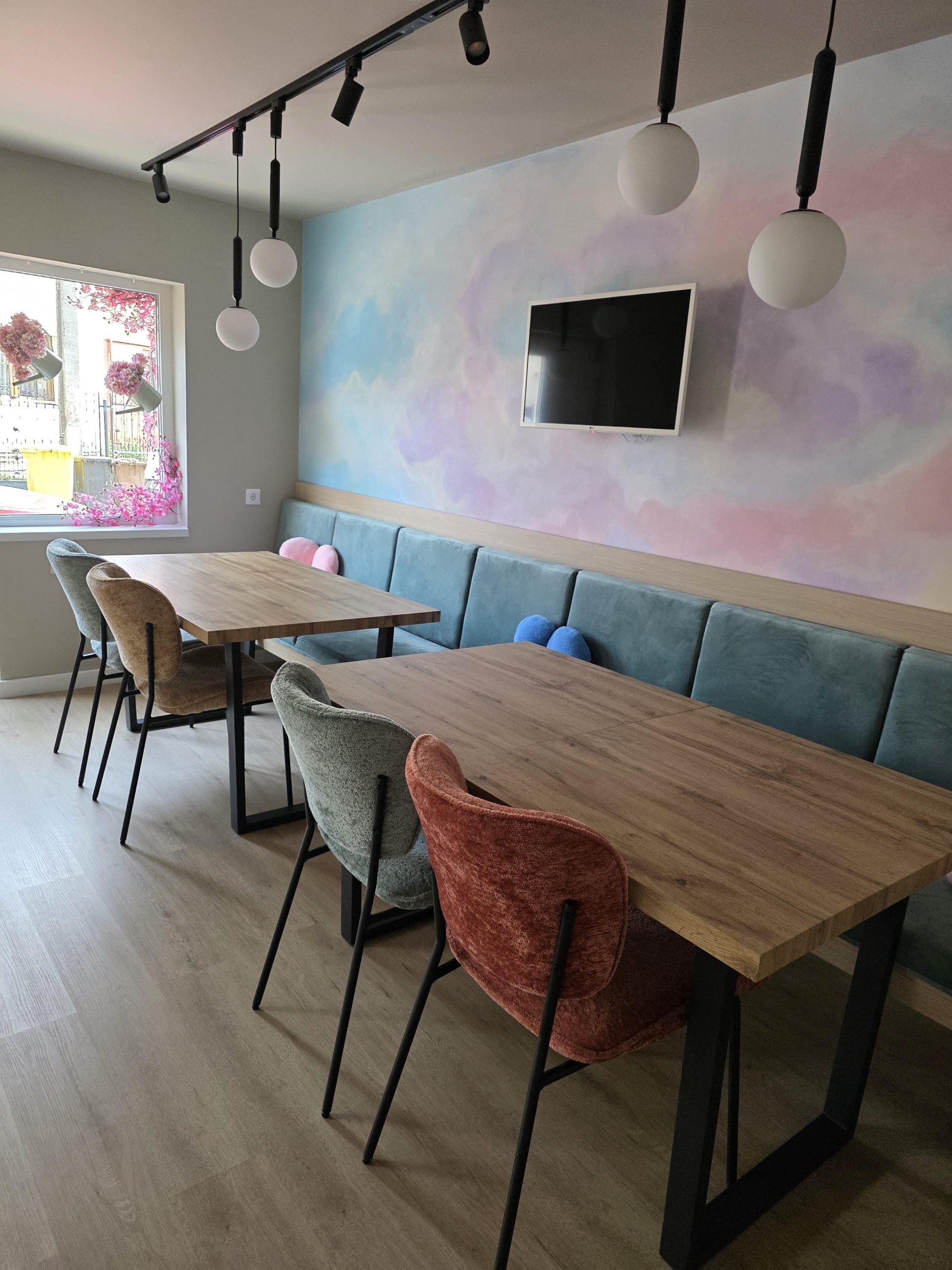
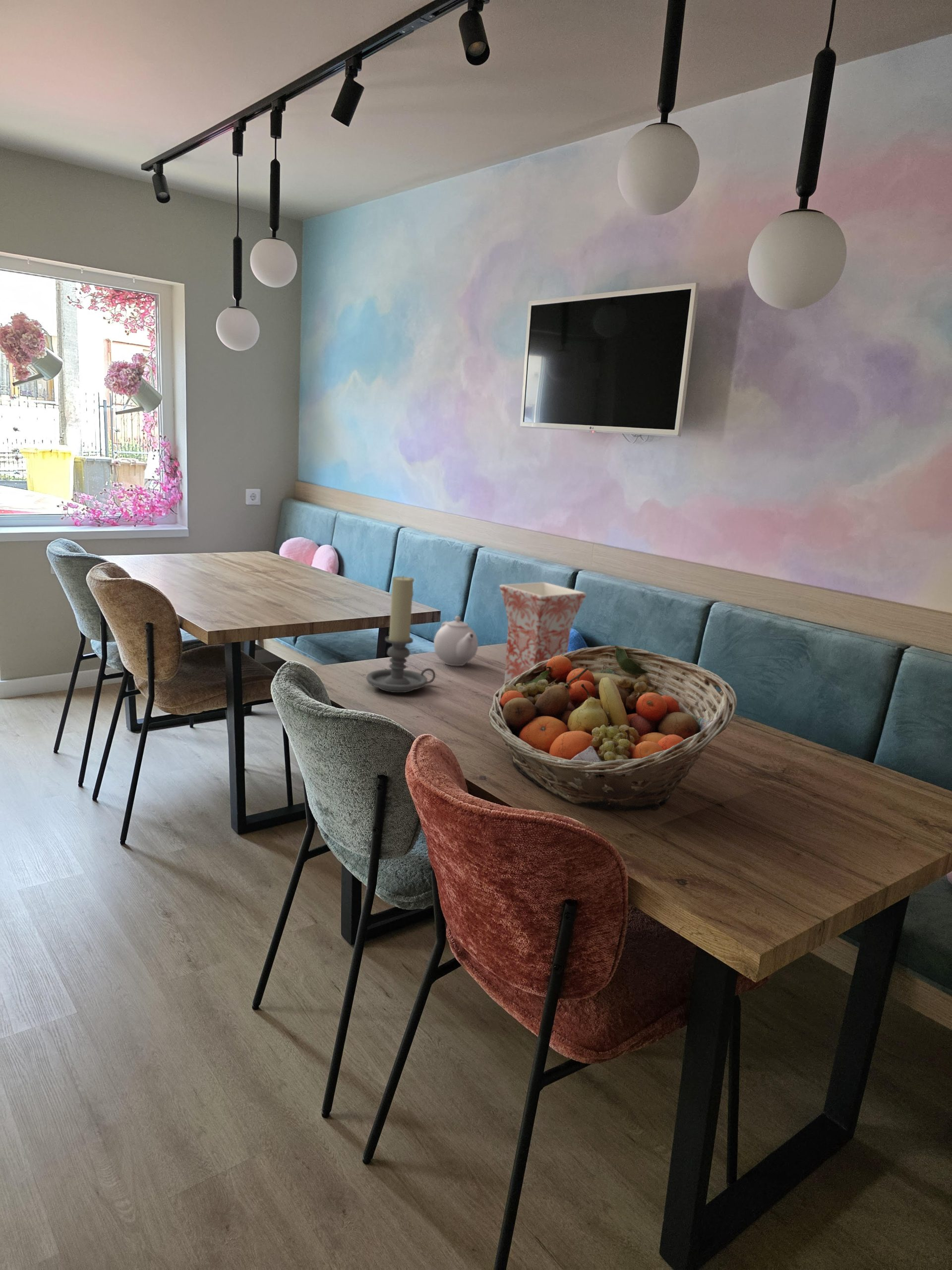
+ teapot (456, 639)
+ fruit basket (604, 720)
+ candle holder (405, 632)
+ vase (537, 646)
